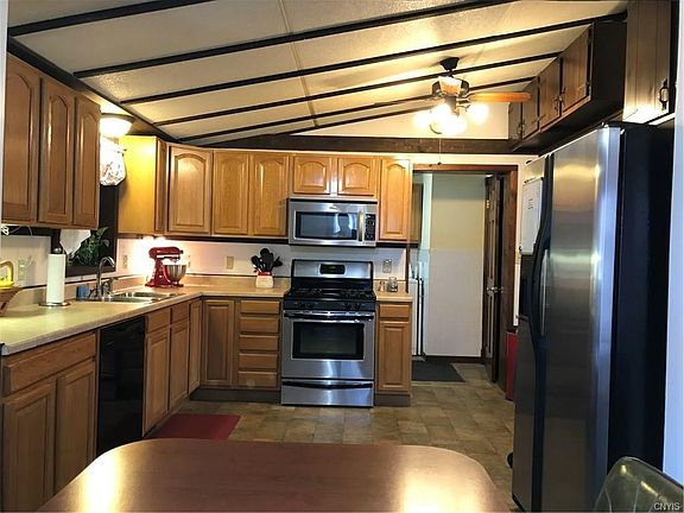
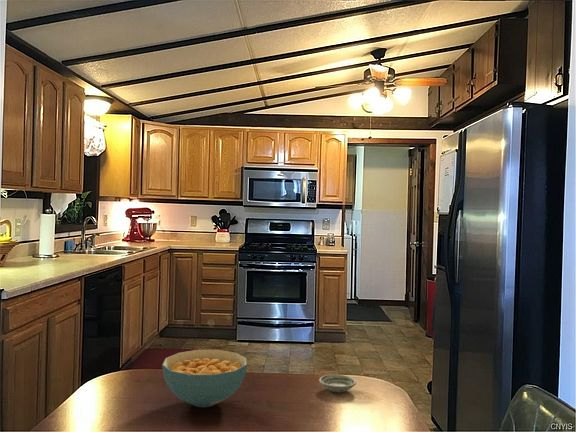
+ saucer (337, 384)
+ cereal bowl (205, 381)
